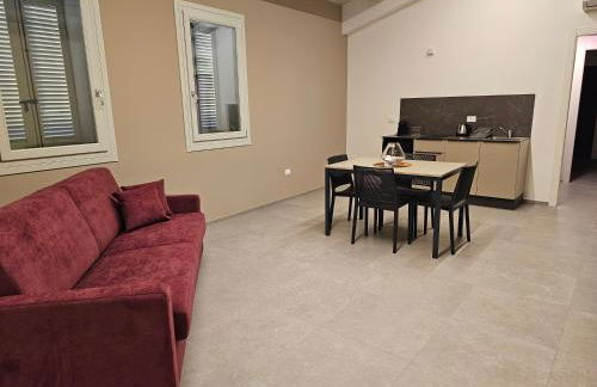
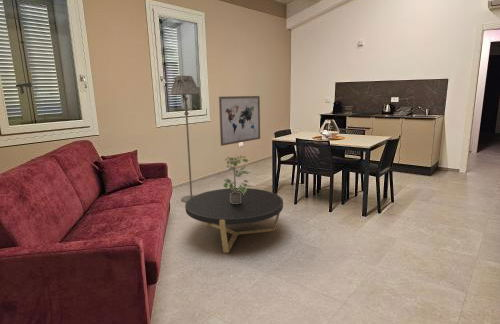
+ wall art (241, 119)
+ potted plant (238, 176)
+ coffee table (234, 218)
+ floor lamp (187, 140)
